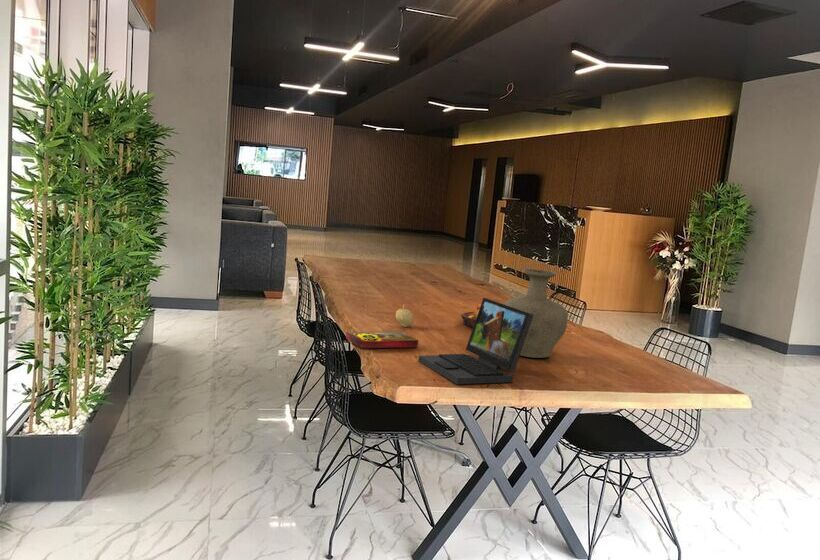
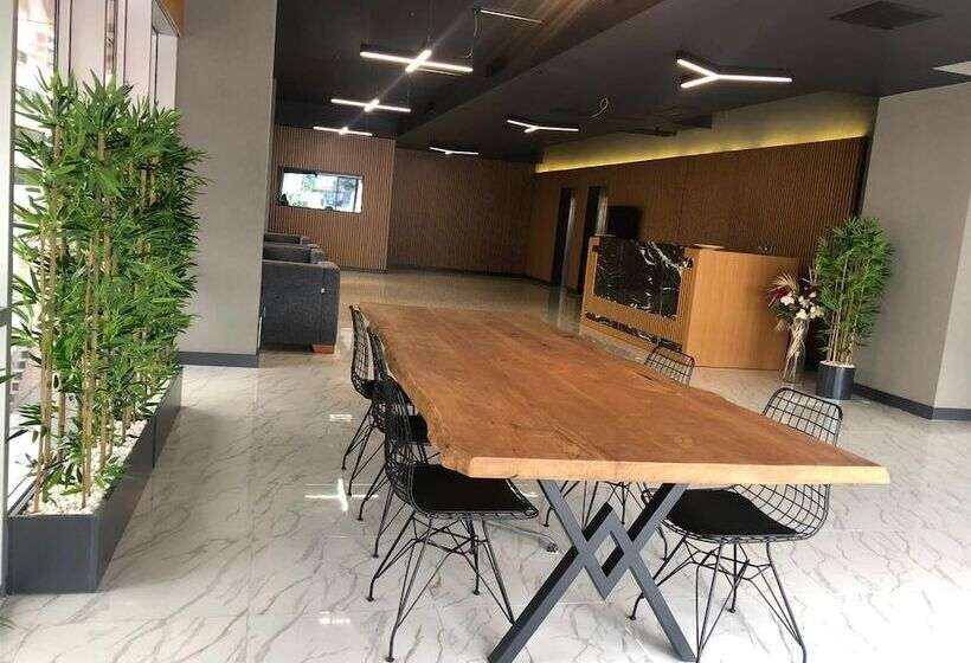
- book (381, 339)
- vase (534, 313)
- fruit (404, 315)
- laptop (474, 337)
- fruit bowl (478, 311)
